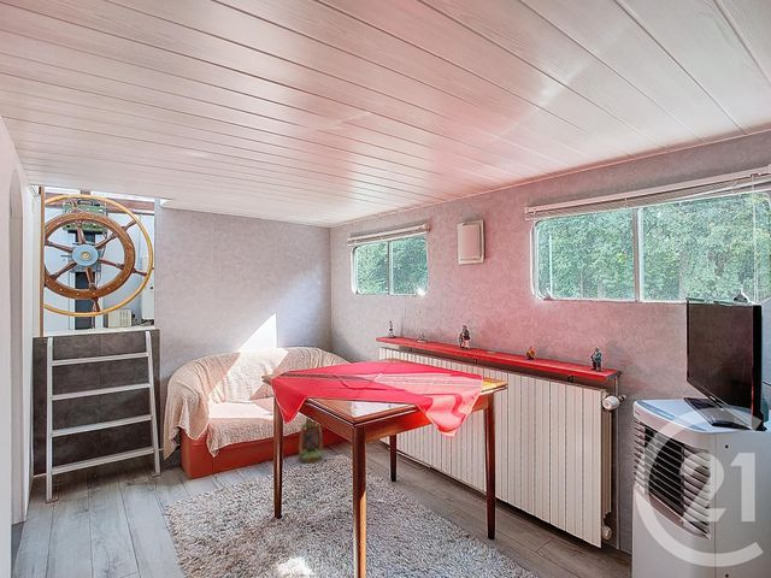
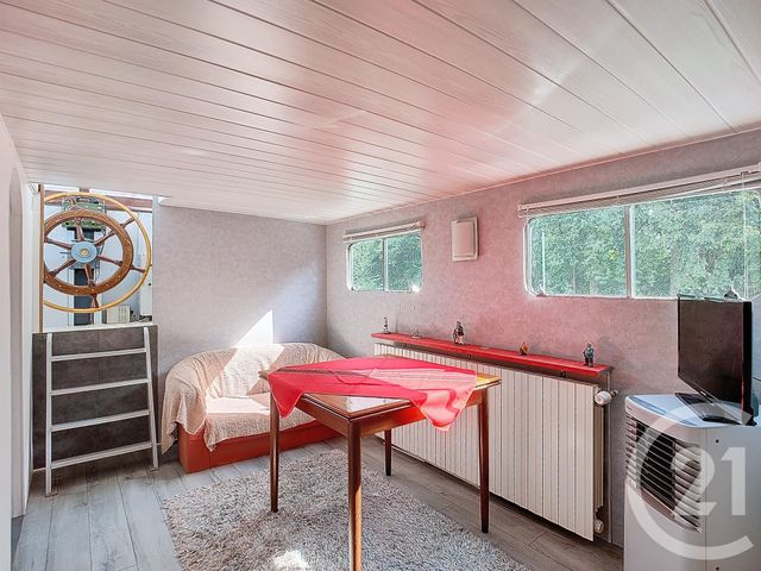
- lantern (311, 437)
